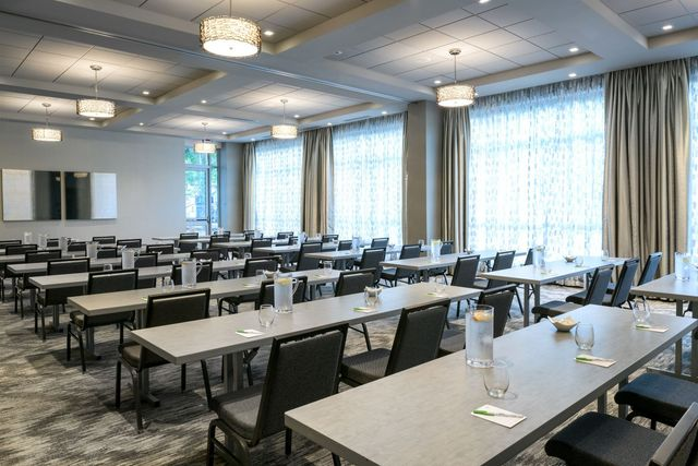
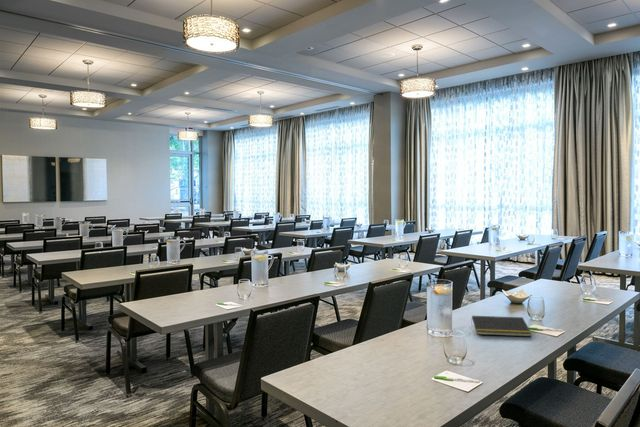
+ notepad (500, 325)
